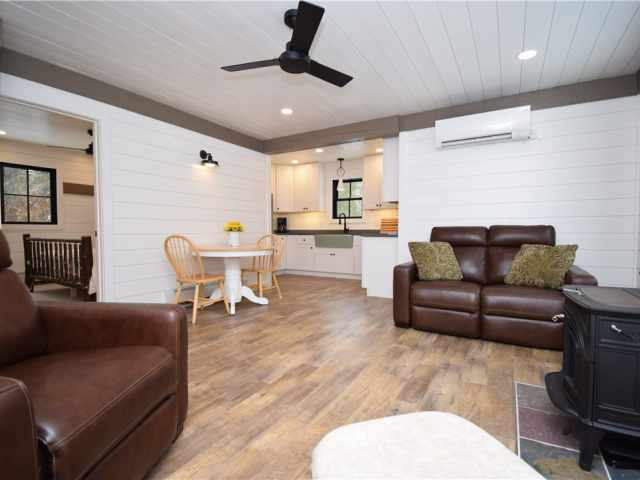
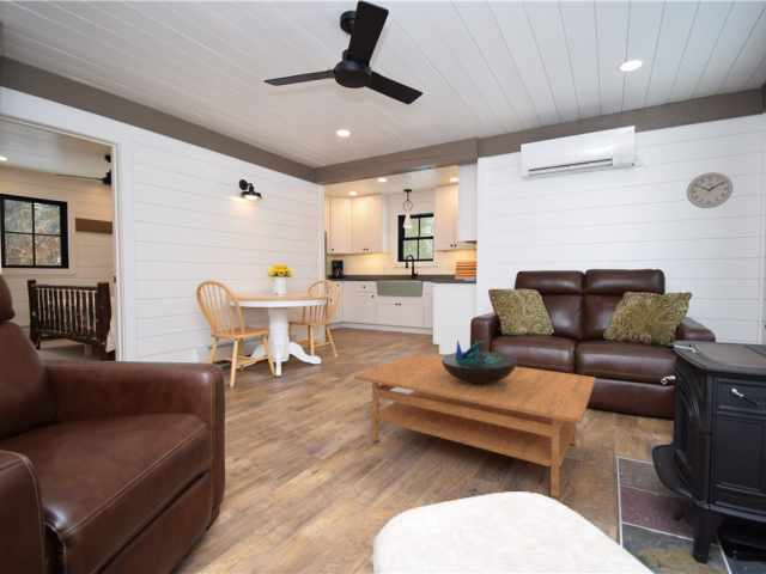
+ decorative bowl (478, 359)
+ wall clock (709, 190)
+ coffee table (473, 409)
